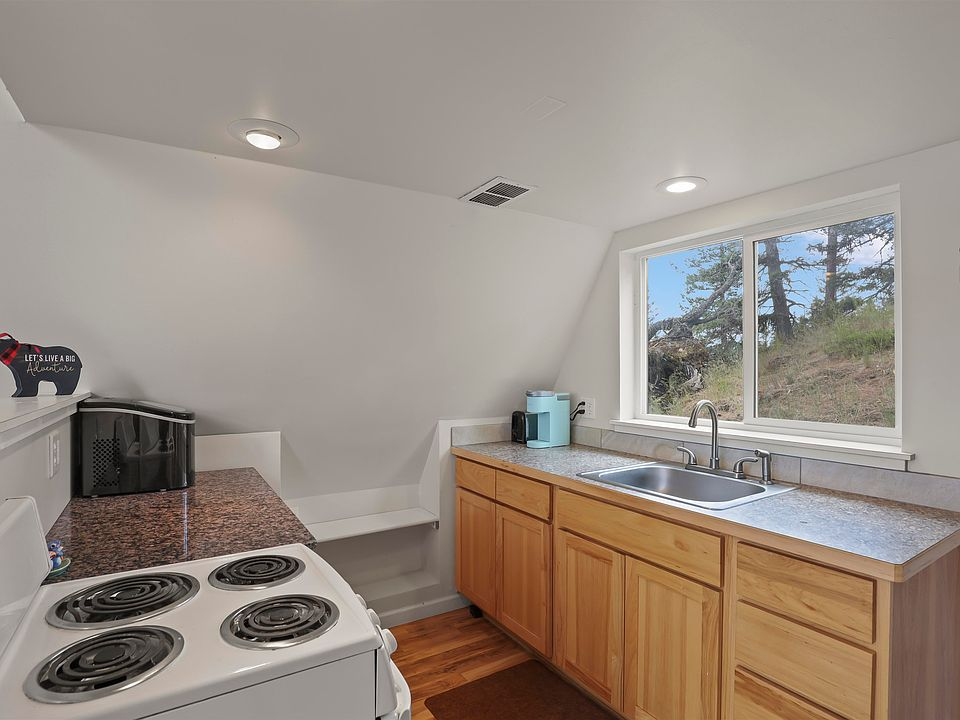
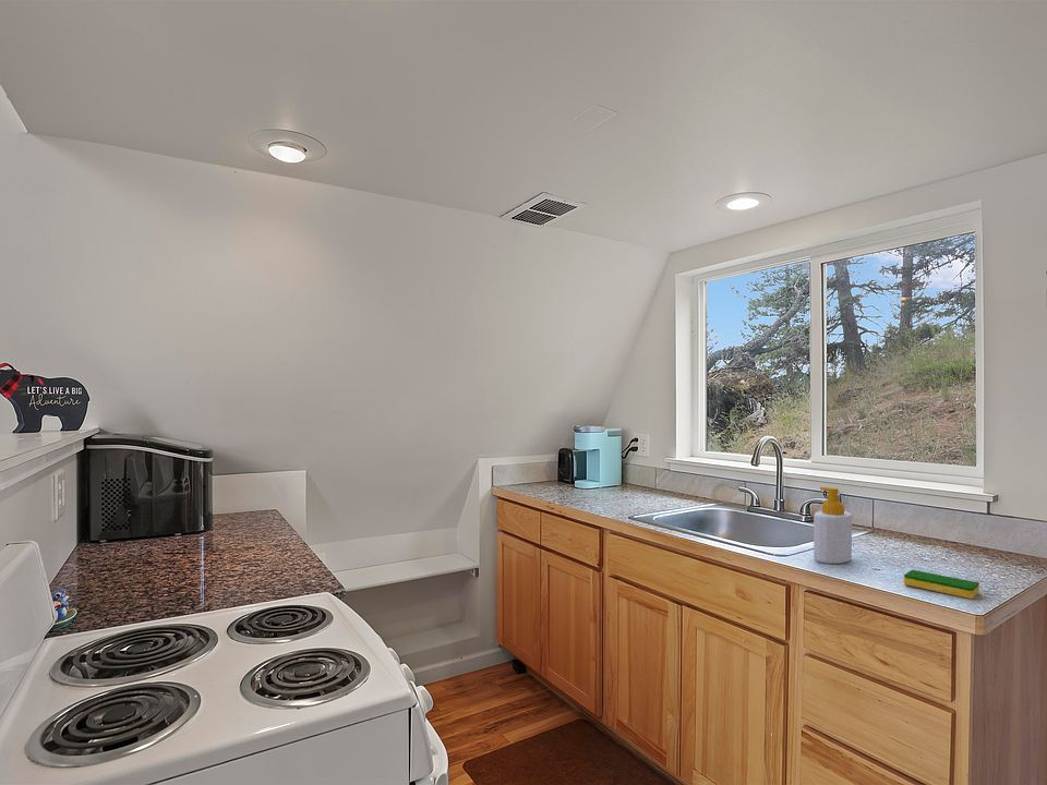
+ dish sponge (940, 583)
+ soap bottle (832, 523)
